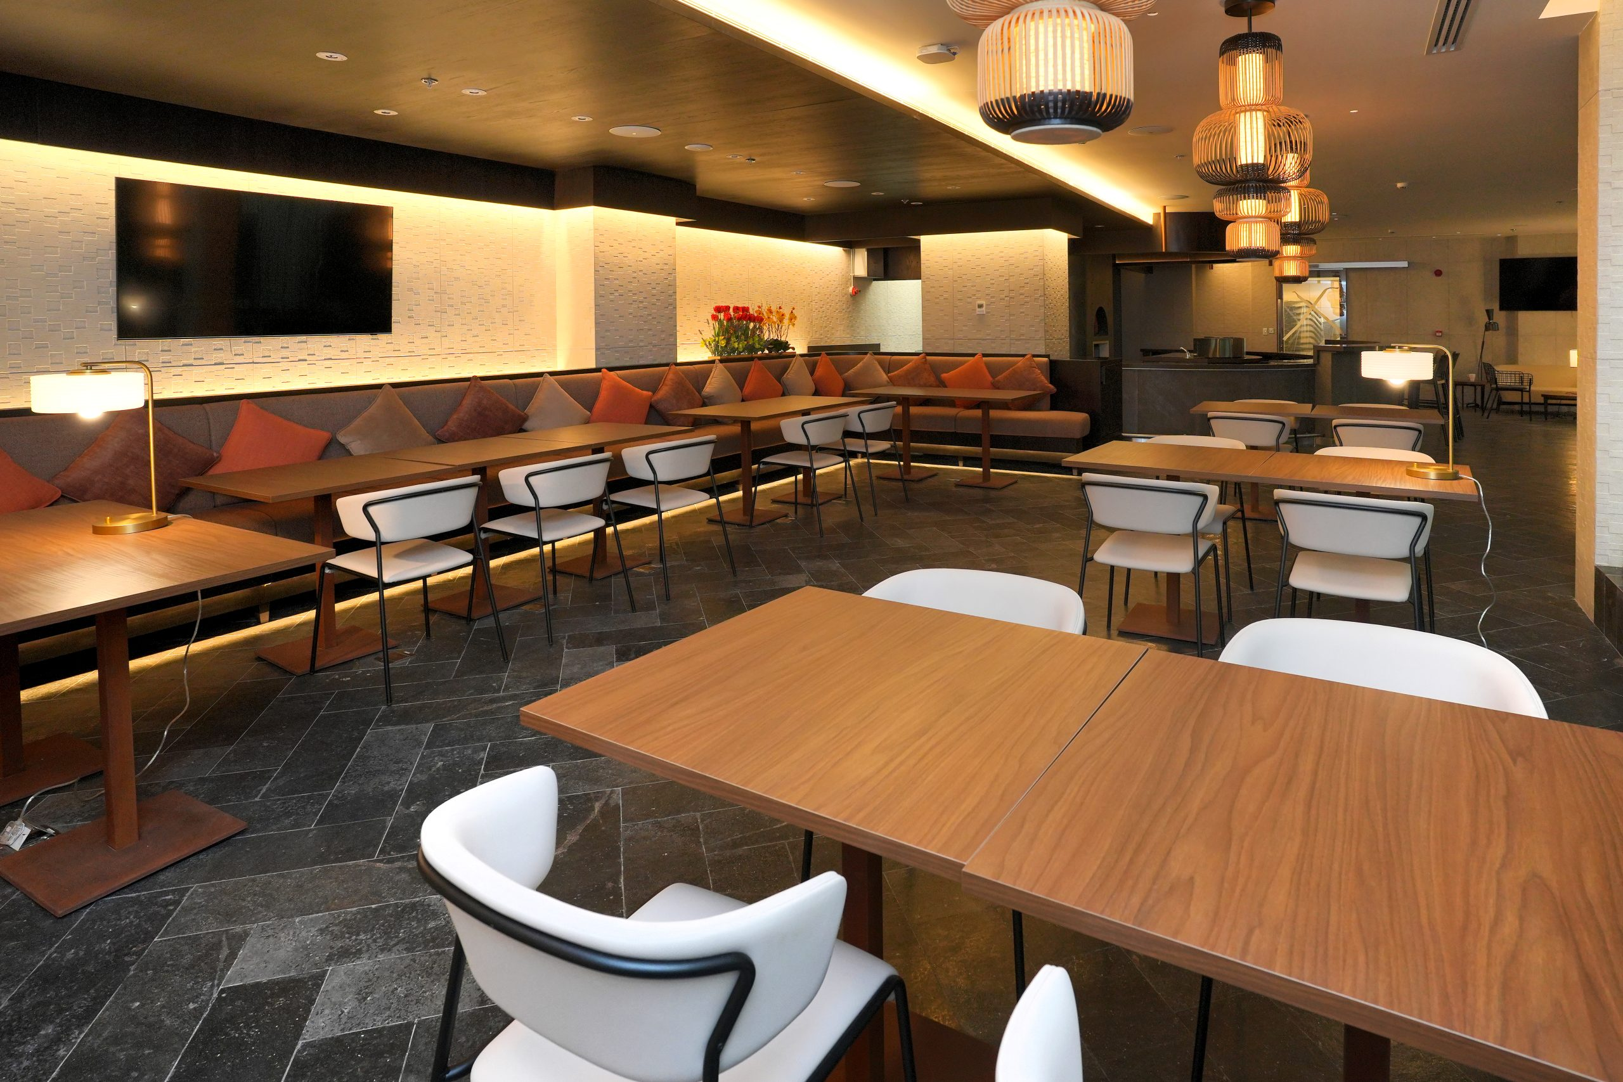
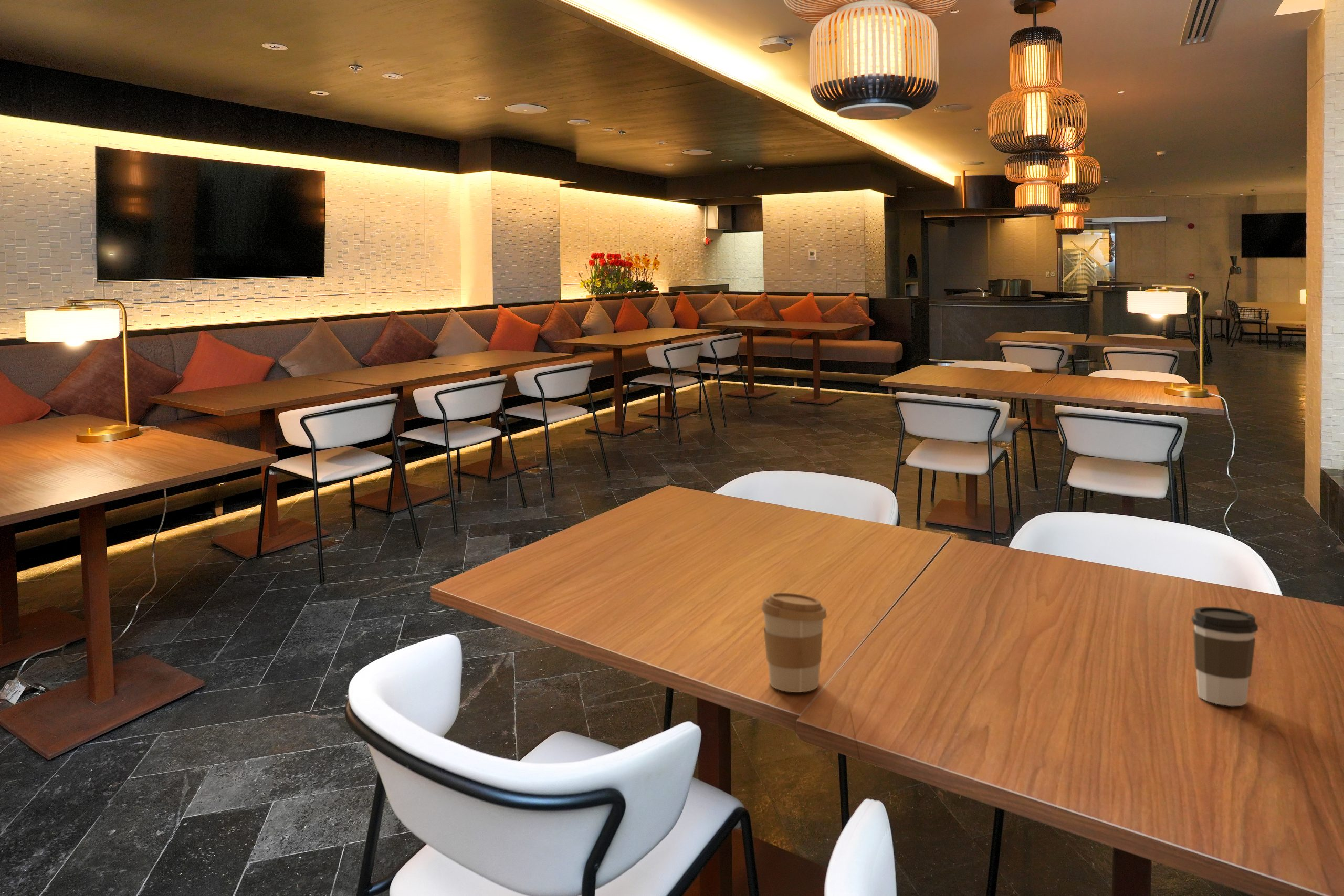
+ coffee cup (794, 639)
+ coffee cup (1223, 656)
